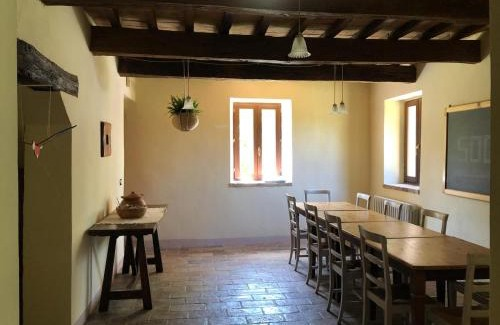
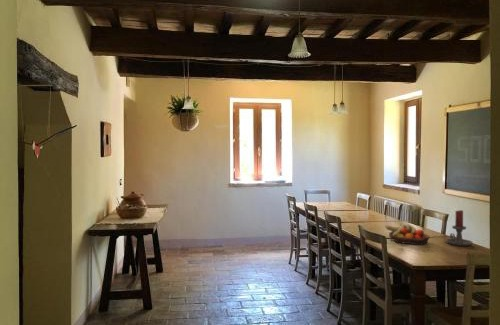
+ candle holder (457, 226)
+ fruit bowl (408, 233)
